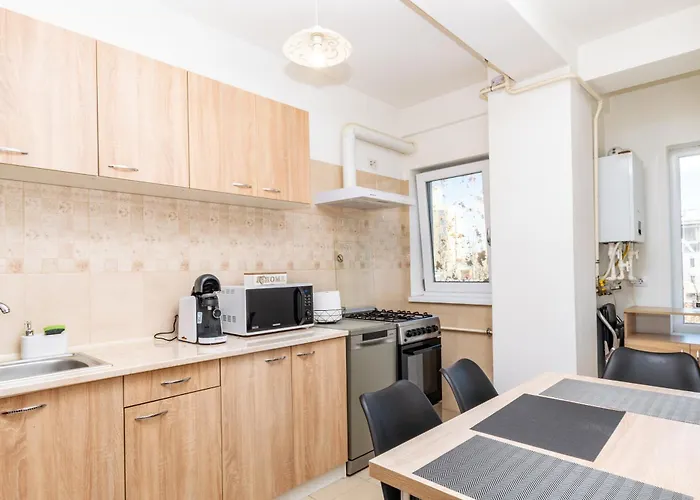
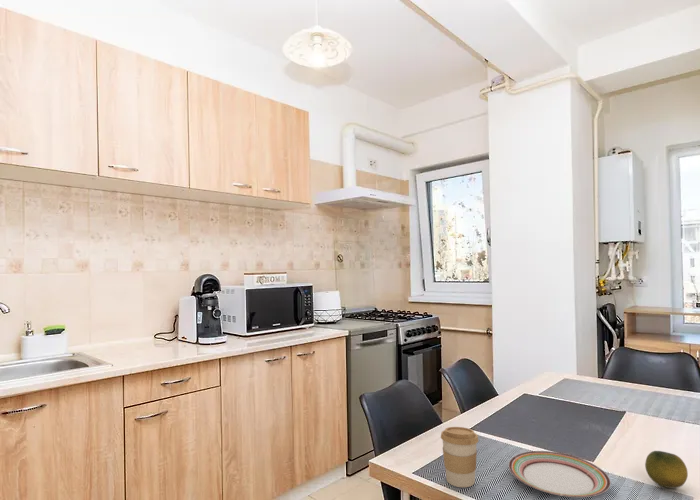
+ plate (557, 475)
+ coffee cup (459, 454)
+ fruit (665, 468)
